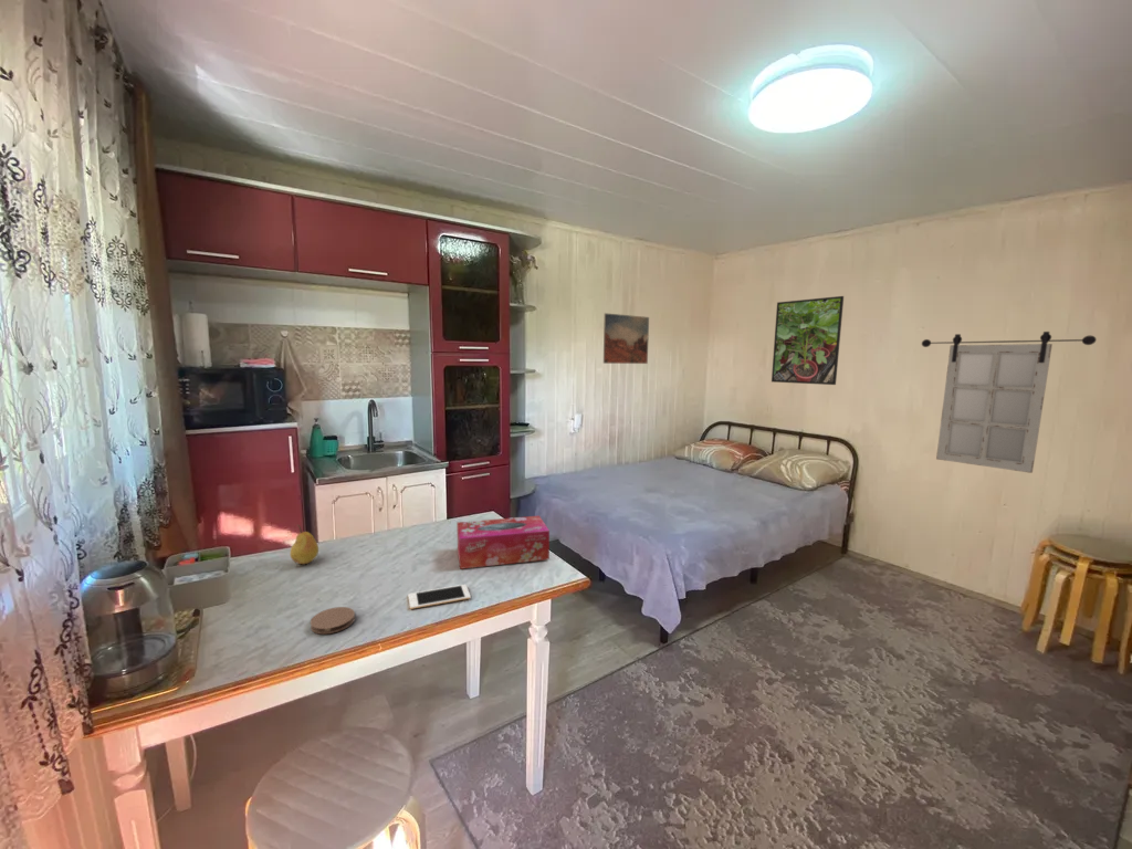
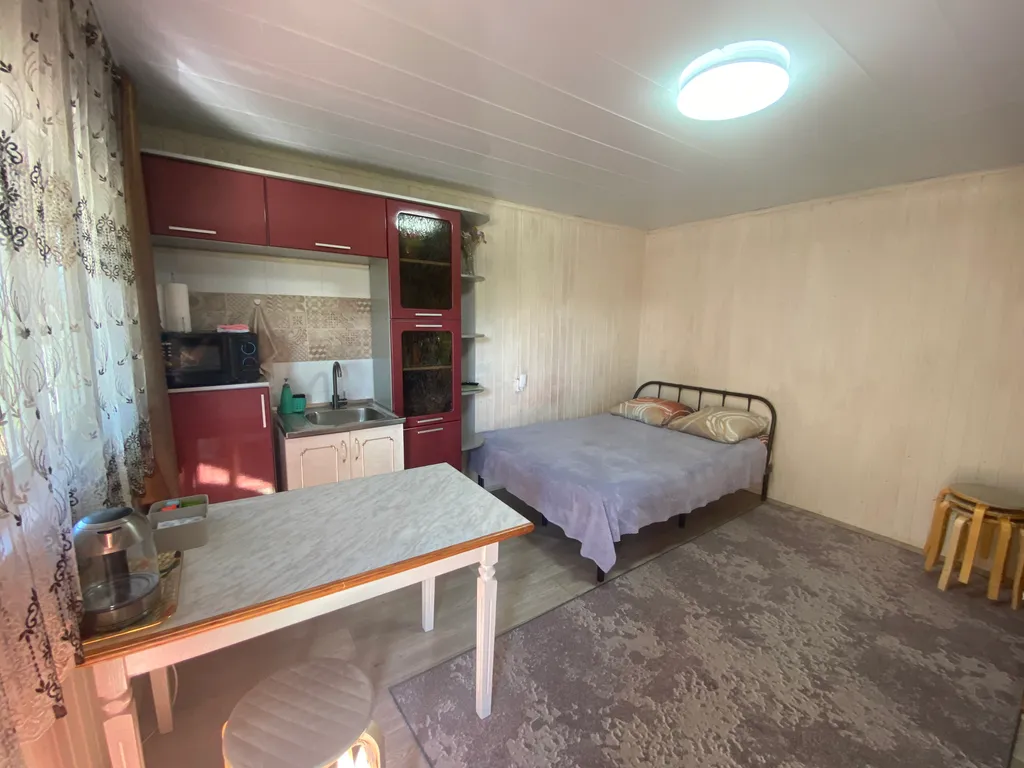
- tissue box (502, 541)
- wall art (627, 339)
- cell phone (439, 596)
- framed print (805, 342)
- coaster (333, 619)
- fruit (304, 545)
- home mirror (989, 400)
